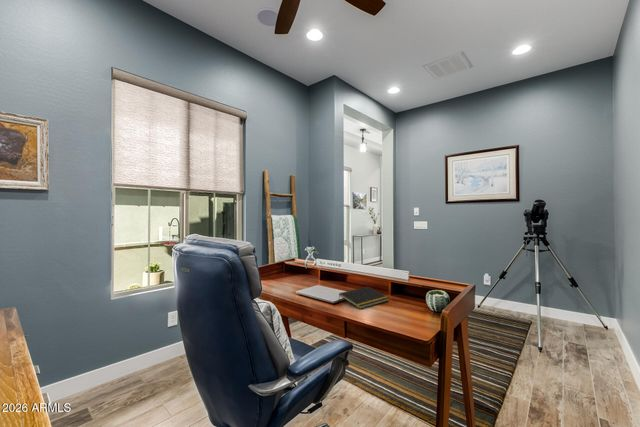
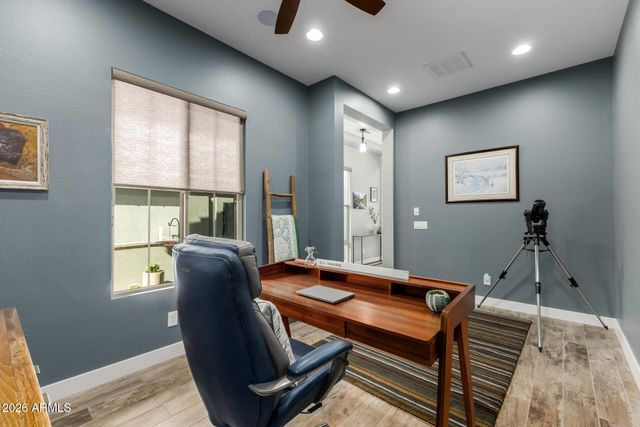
- notepad (364, 296)
